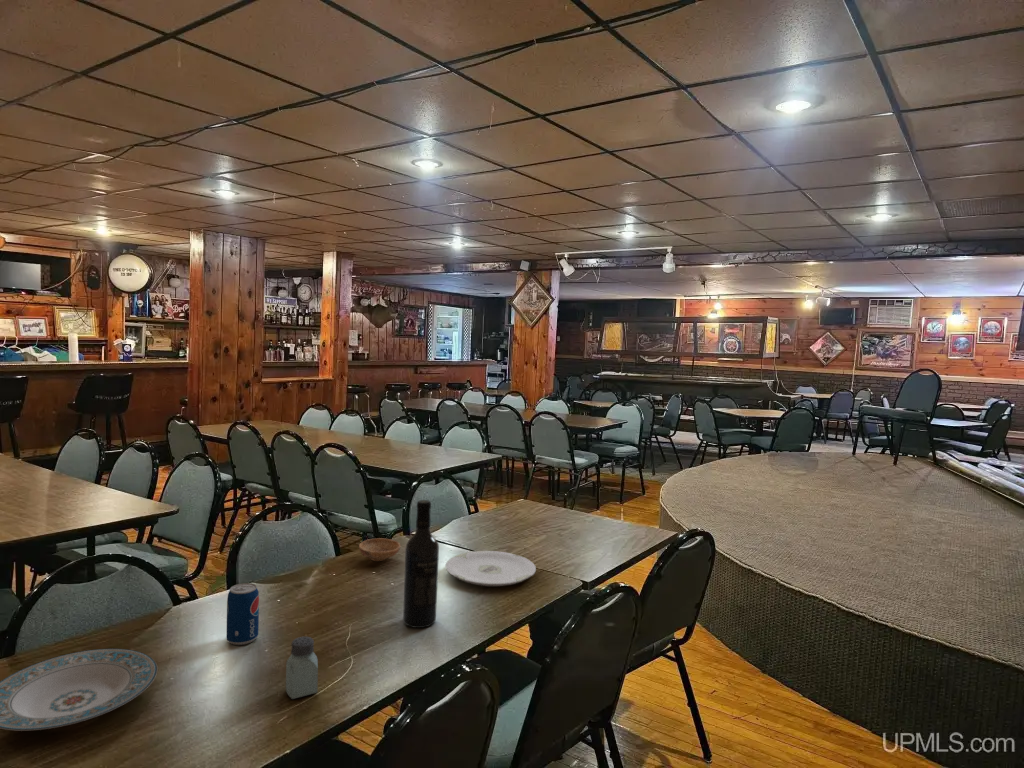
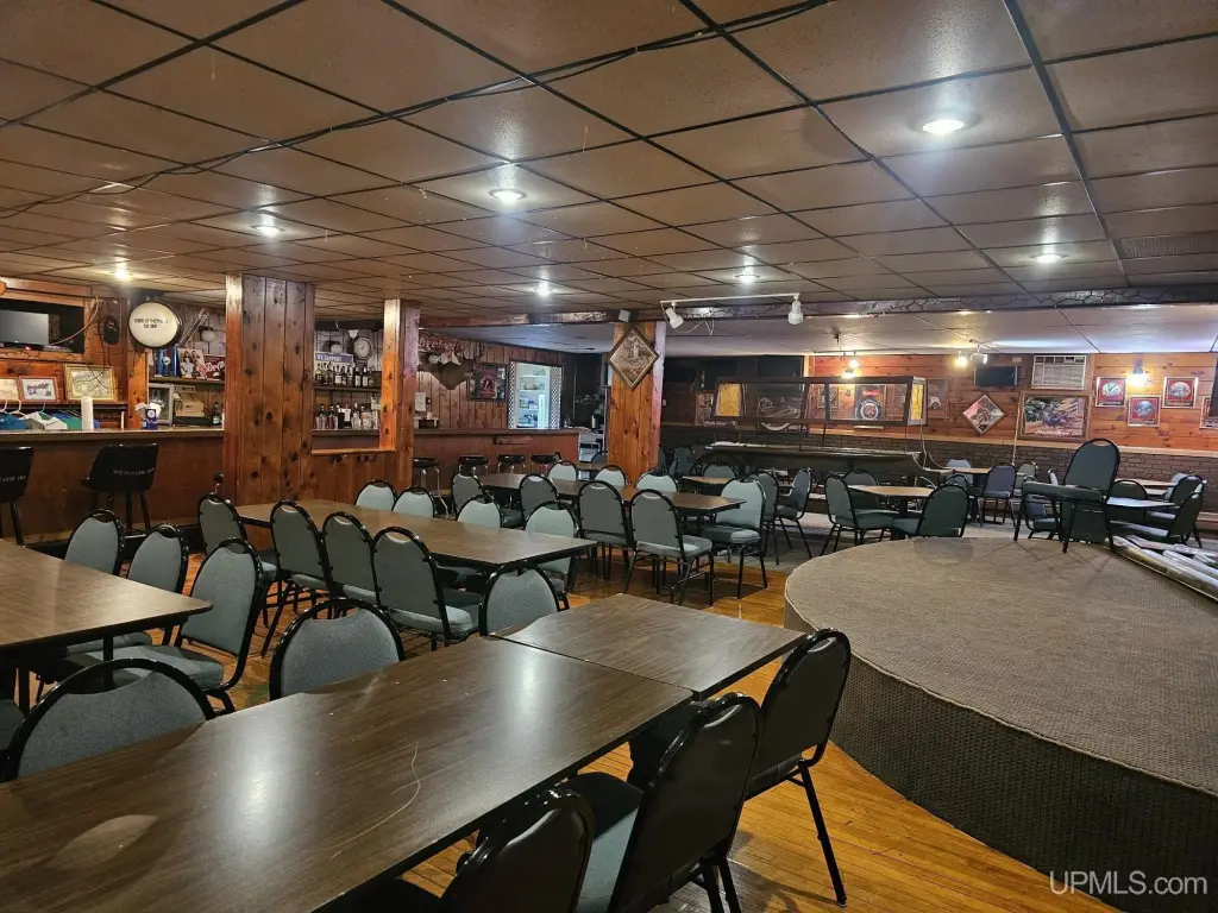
- bowl (379, 551)
- saltshaker (302, 666)
- plate (73, 693)
- plate (490, 569)
- wine bottle (421, 561)
- beverage can (242, 613)
